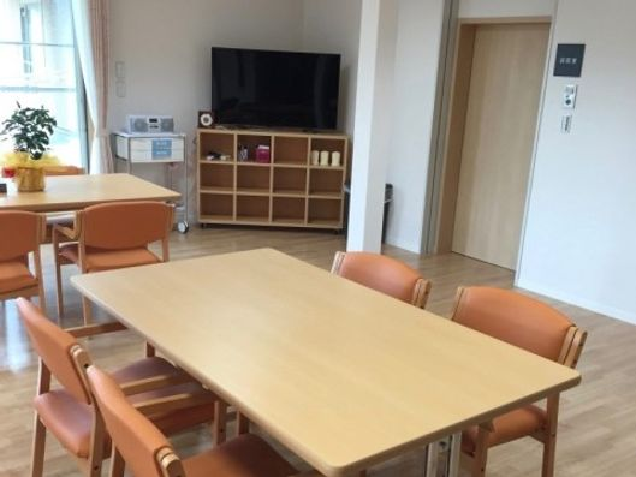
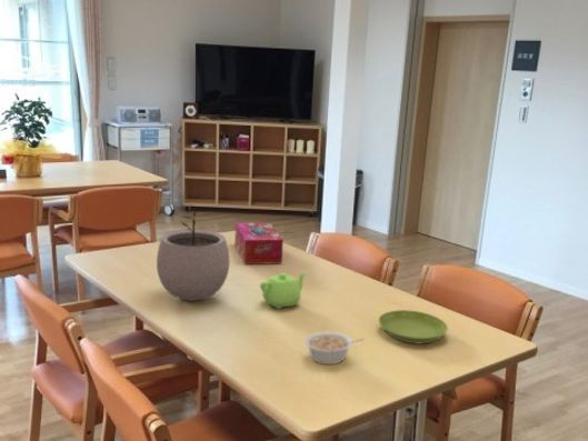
+ saucer (411, 328)
+ plant pot (193, 254)
+ tissue box (257, 242)
+ teapot (283, 288)
+ legume (330, 347)
